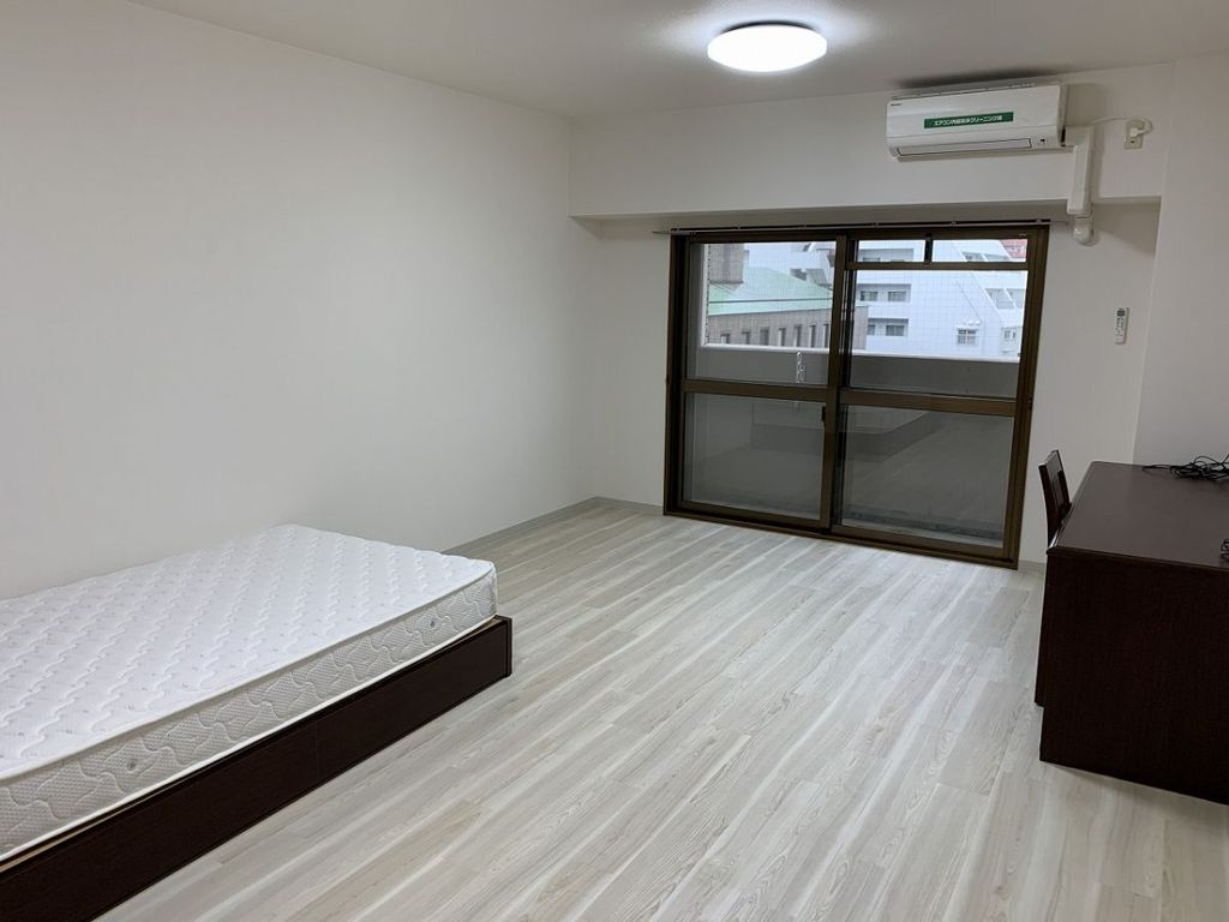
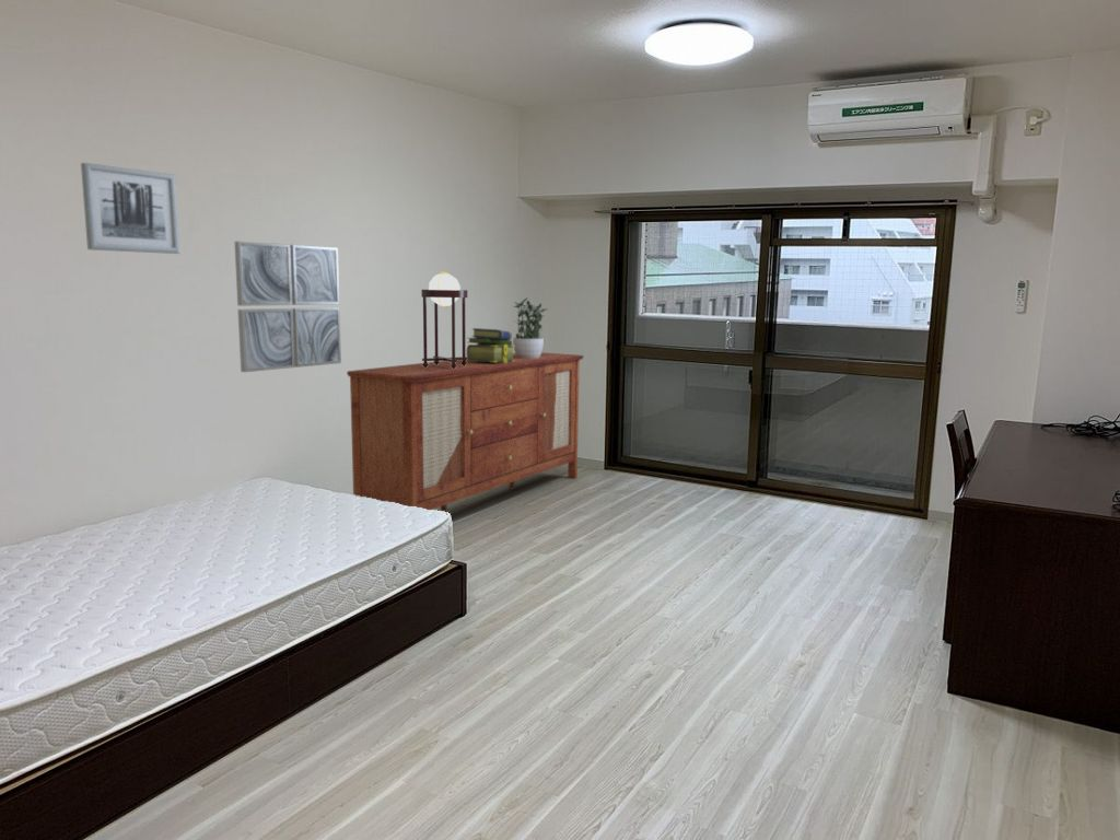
+ stack of books (490, 345)
+ potted plant (529, 327)
+ wall art (291, 304)
+ table lamp (452, 319)
+ wall art (132, 210)
+ sideboard (480, 432)
